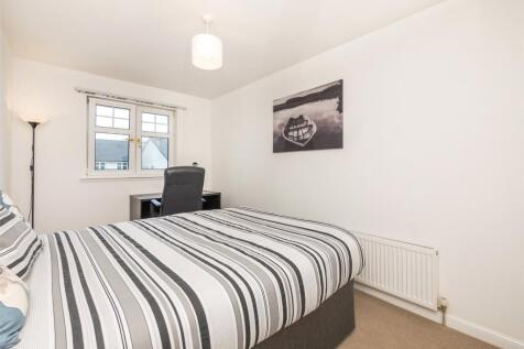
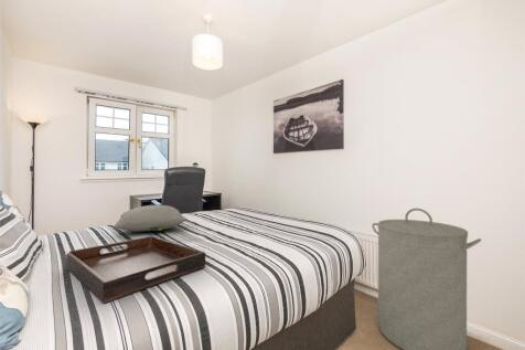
+ pillow (151, 218)
+ laundry hamper (418, 271)
+ serving tray (135, 259)
